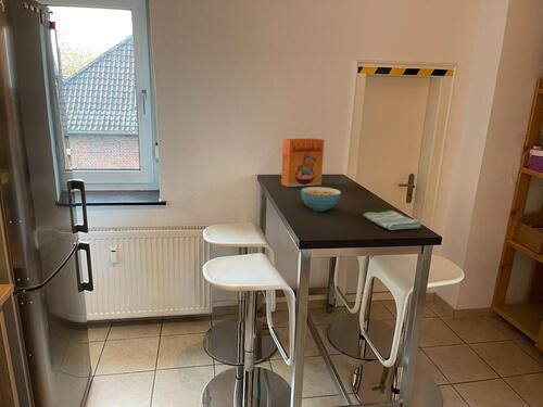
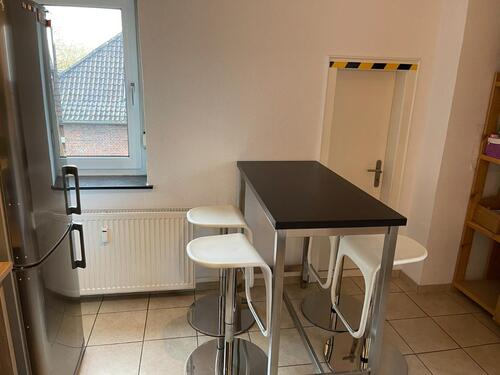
- cereal bowl (320, 200)
- dish towel (390, 218)
- cereal box (302, 162)
